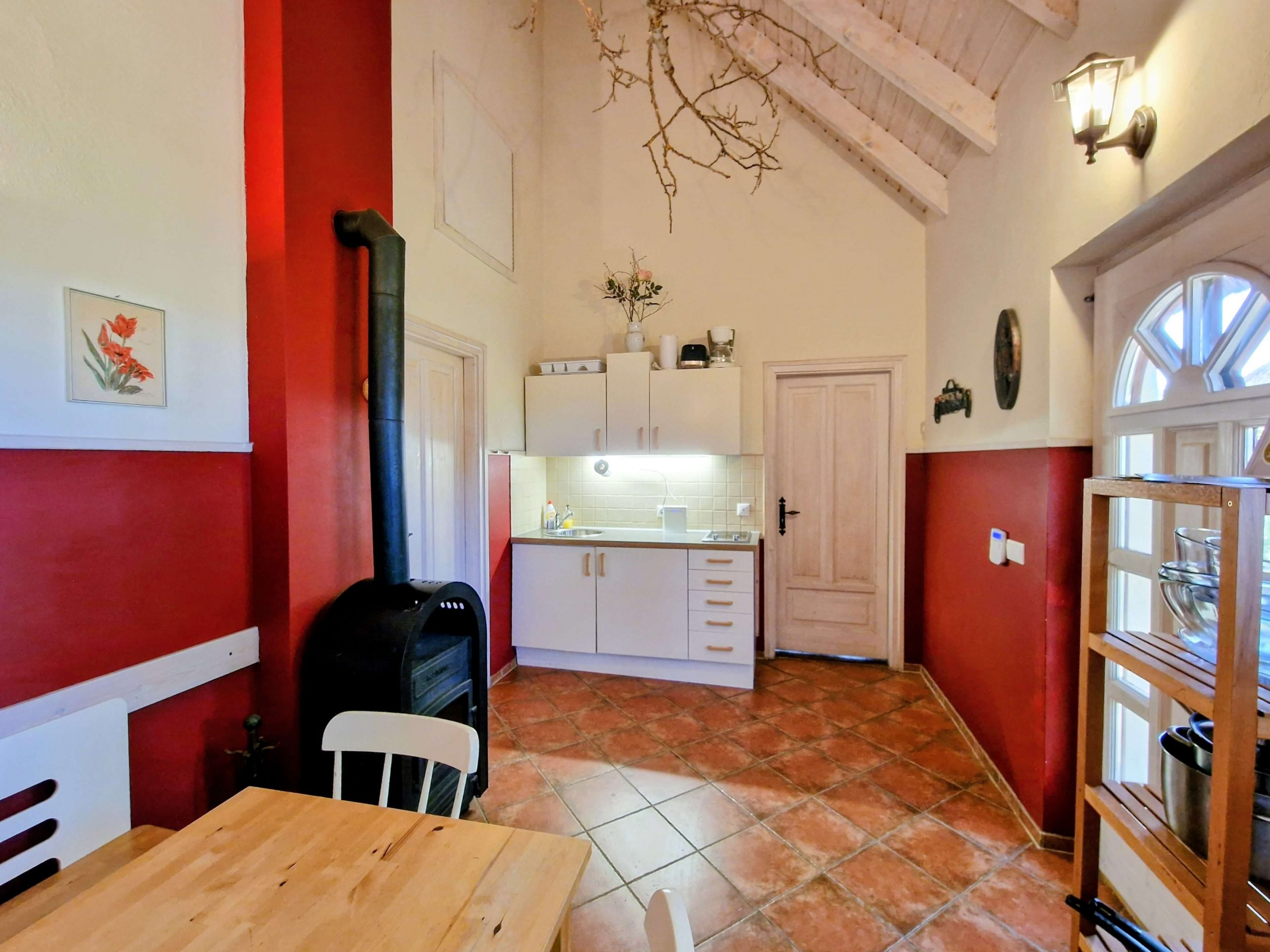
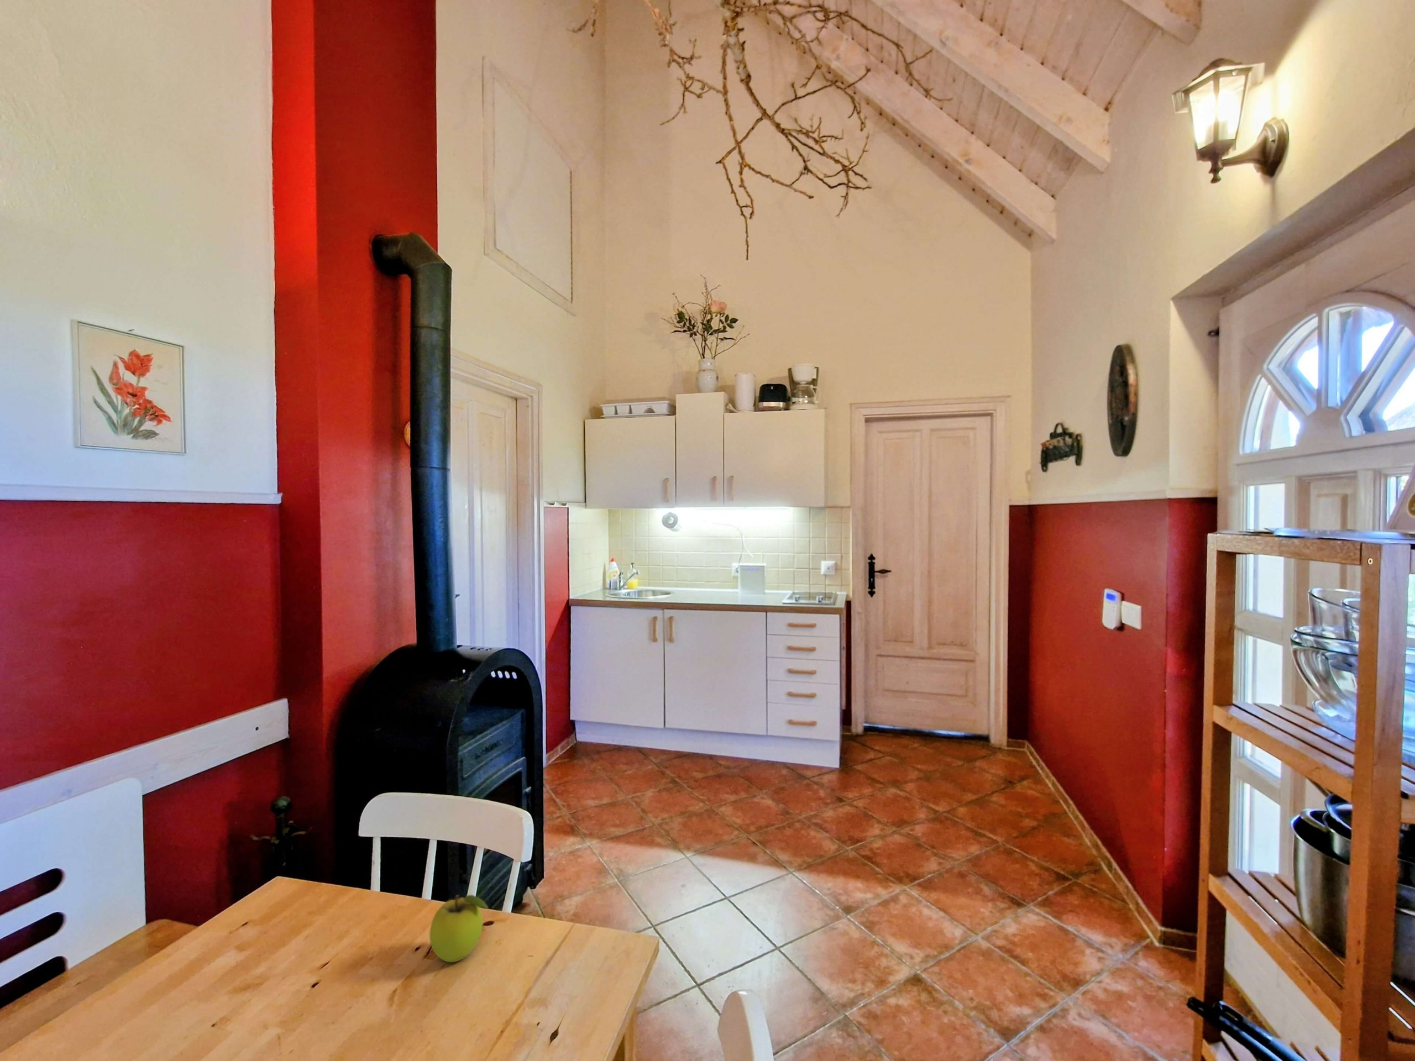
+ fruit (460, 925)
